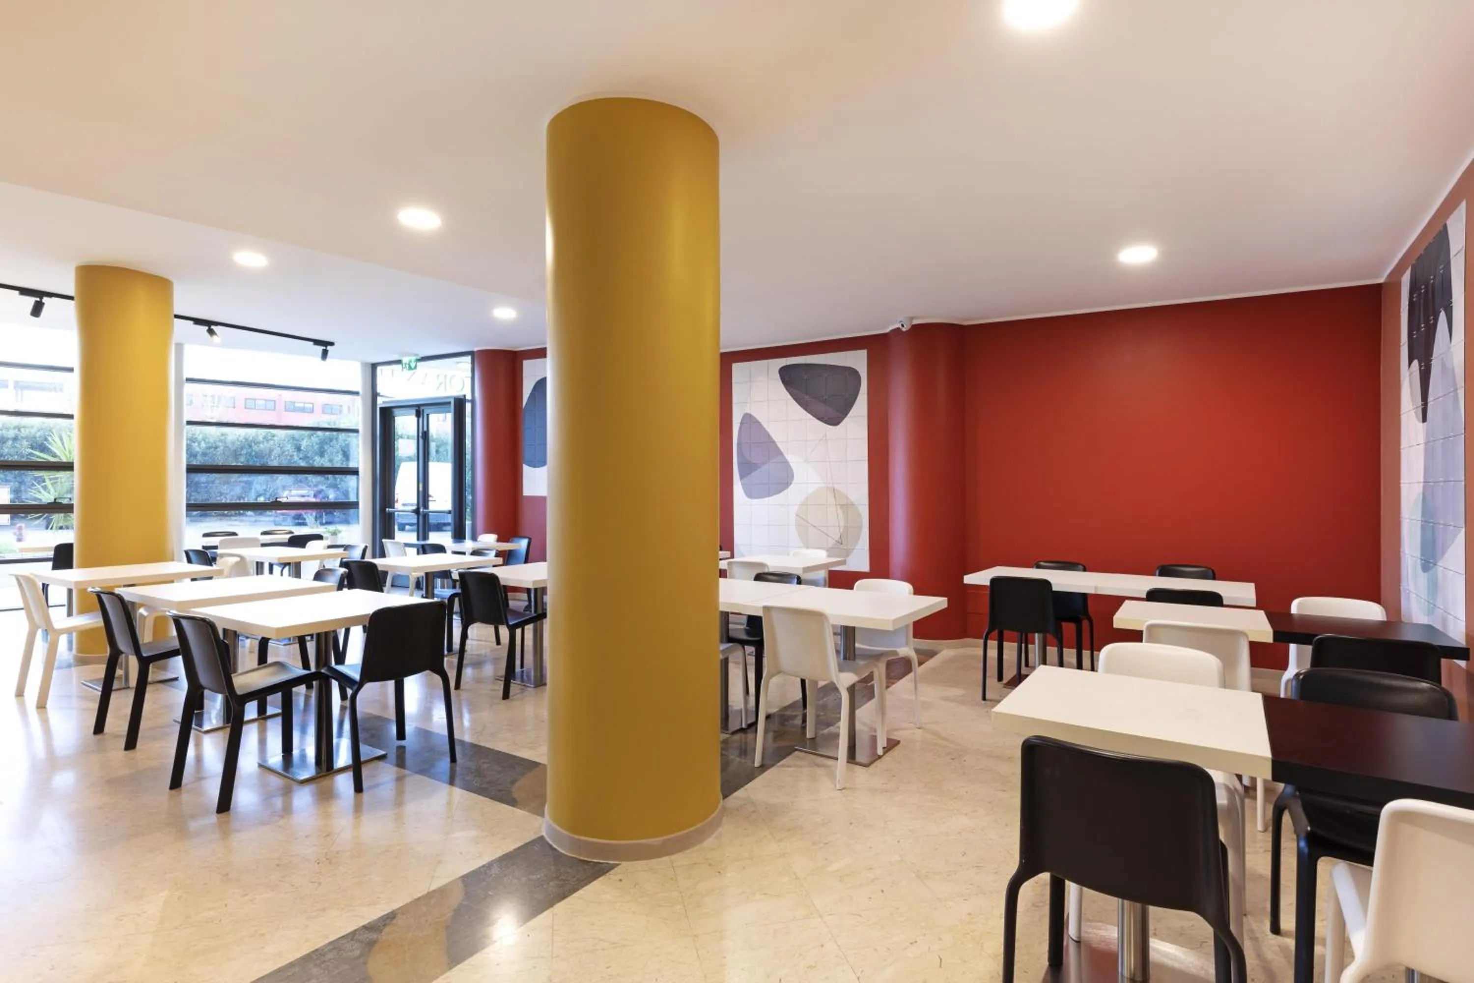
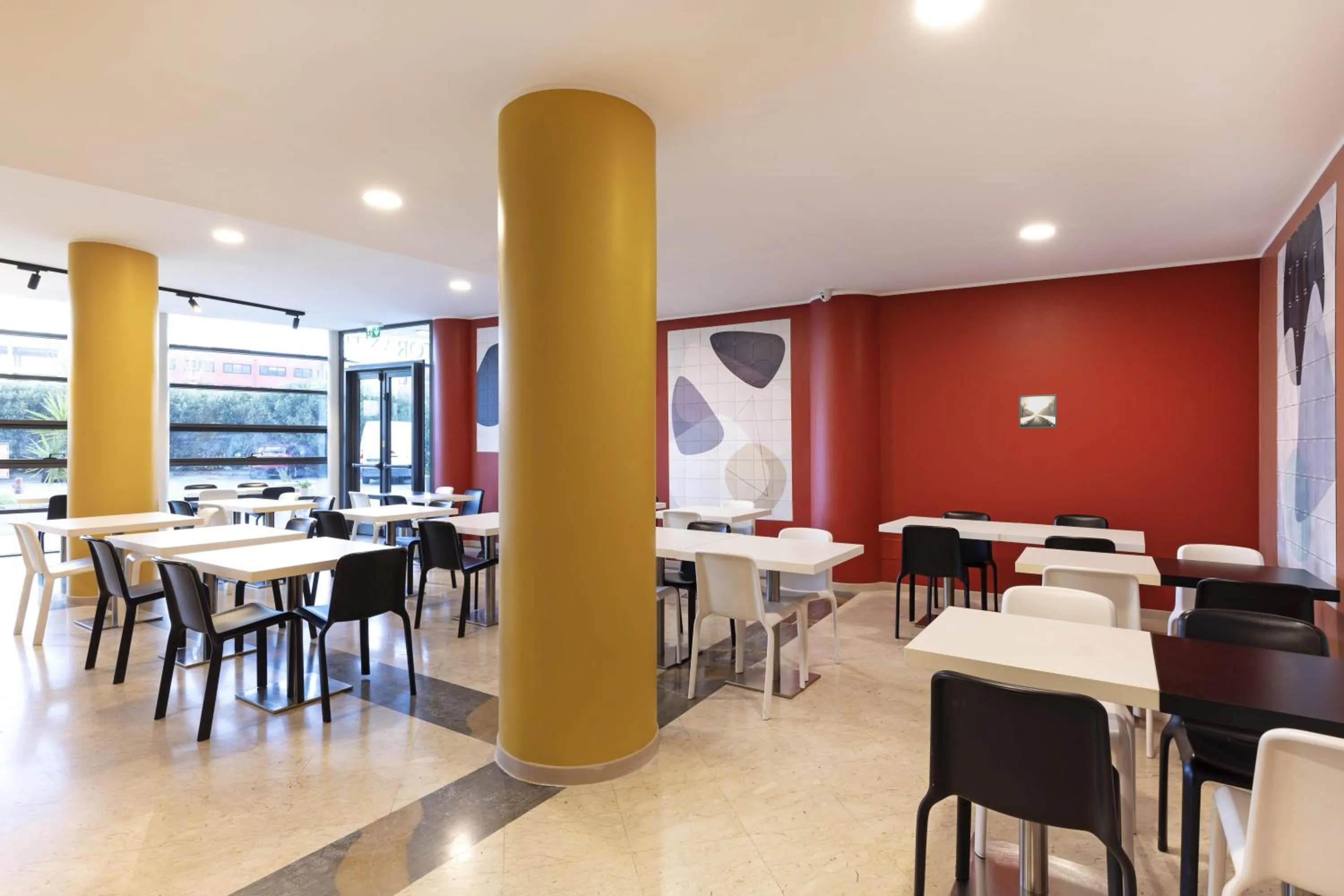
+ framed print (1038, 411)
